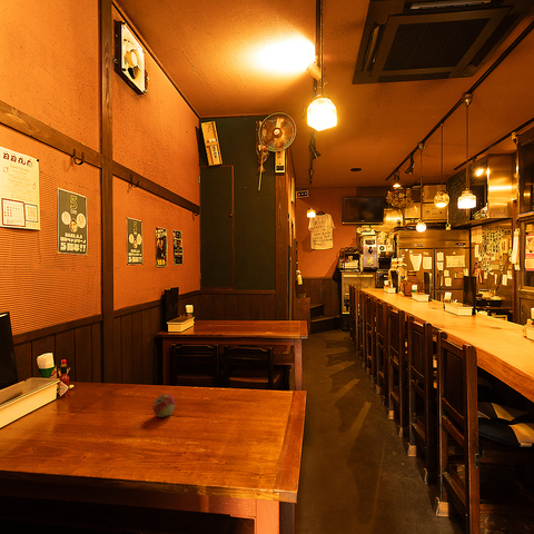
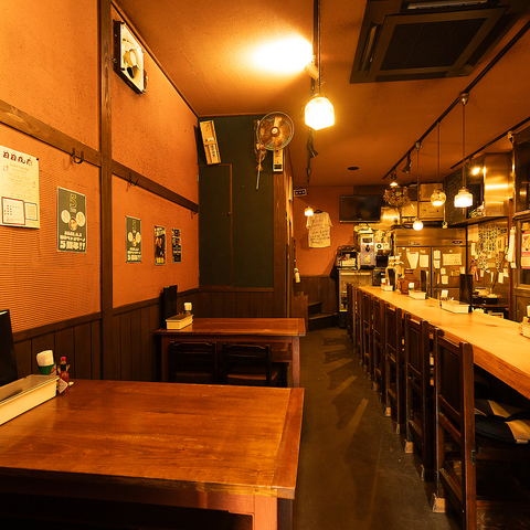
- fruit (164, 405)
